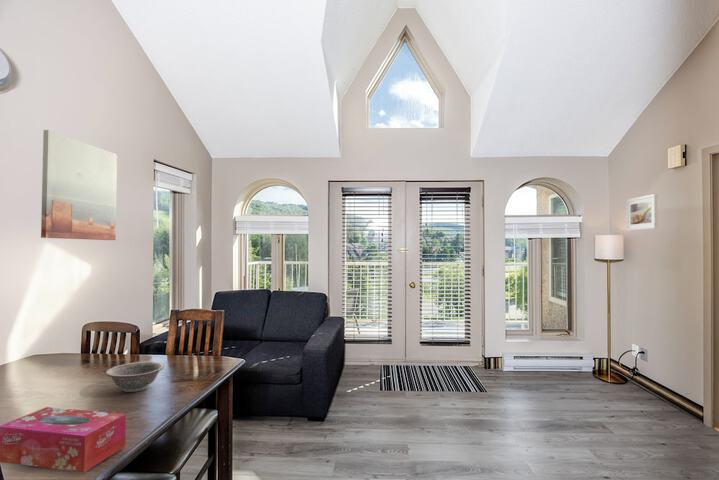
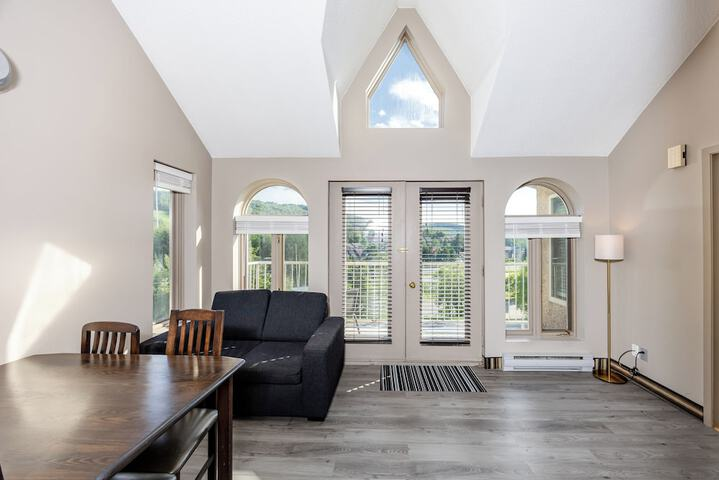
- tissue box (63, 437)
- decorative bowl (135, 378)
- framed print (641, 213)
- wall art (83, 191)
